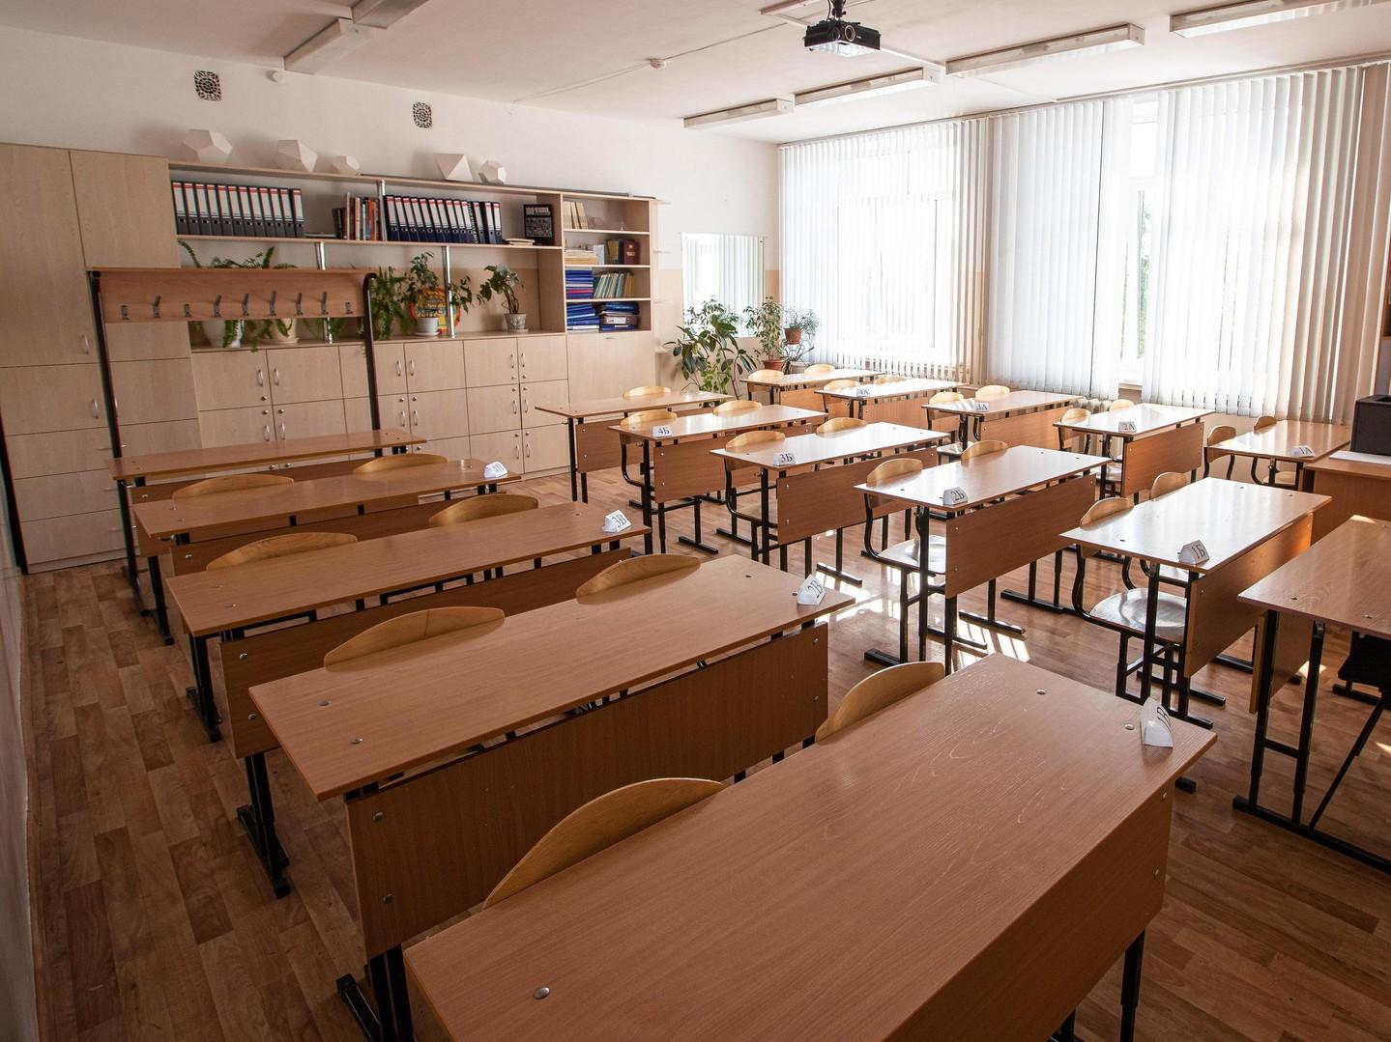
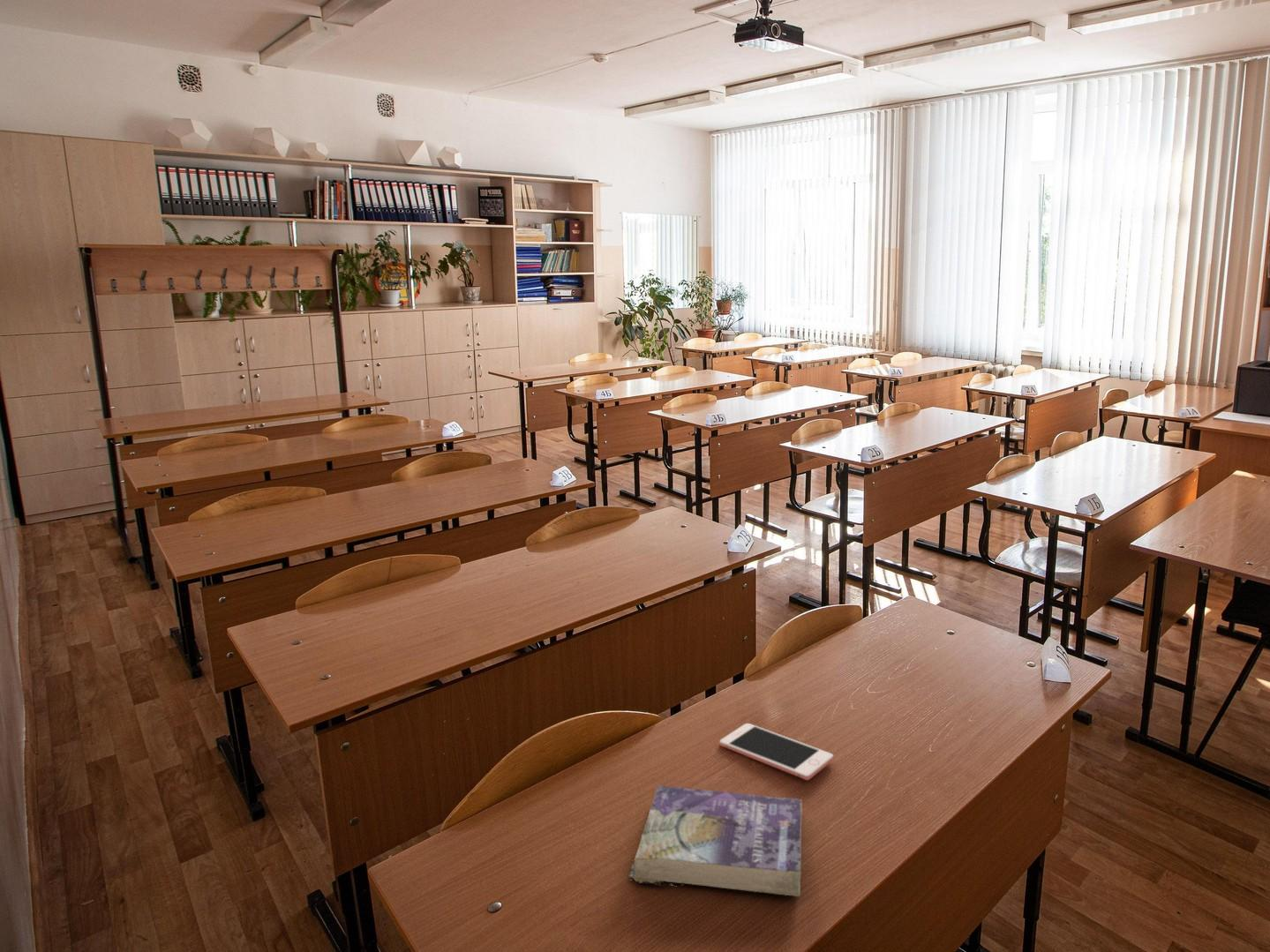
+ cell phone (775, 750)
+ book (719, 832)
